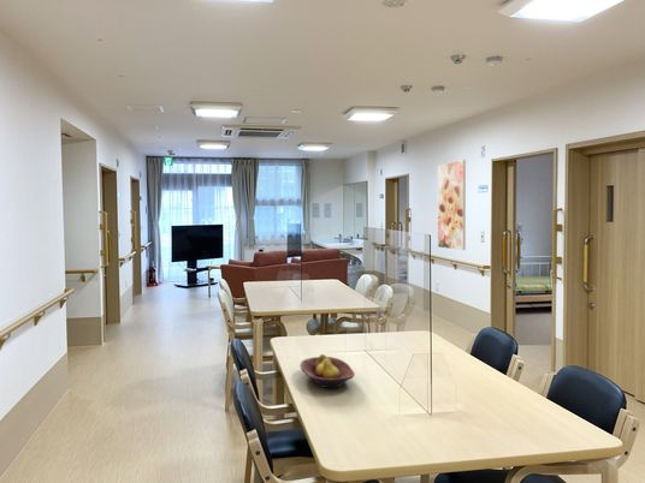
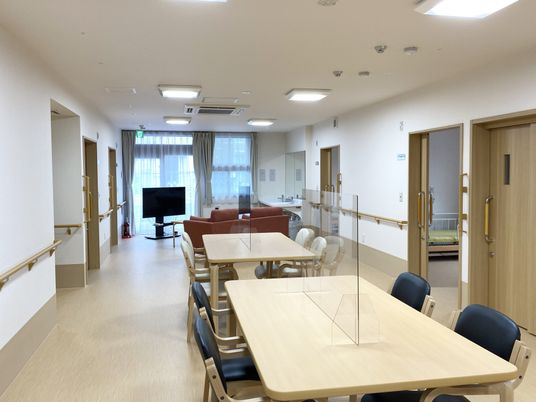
- fruit bowl (326, 368)
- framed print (450, 205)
